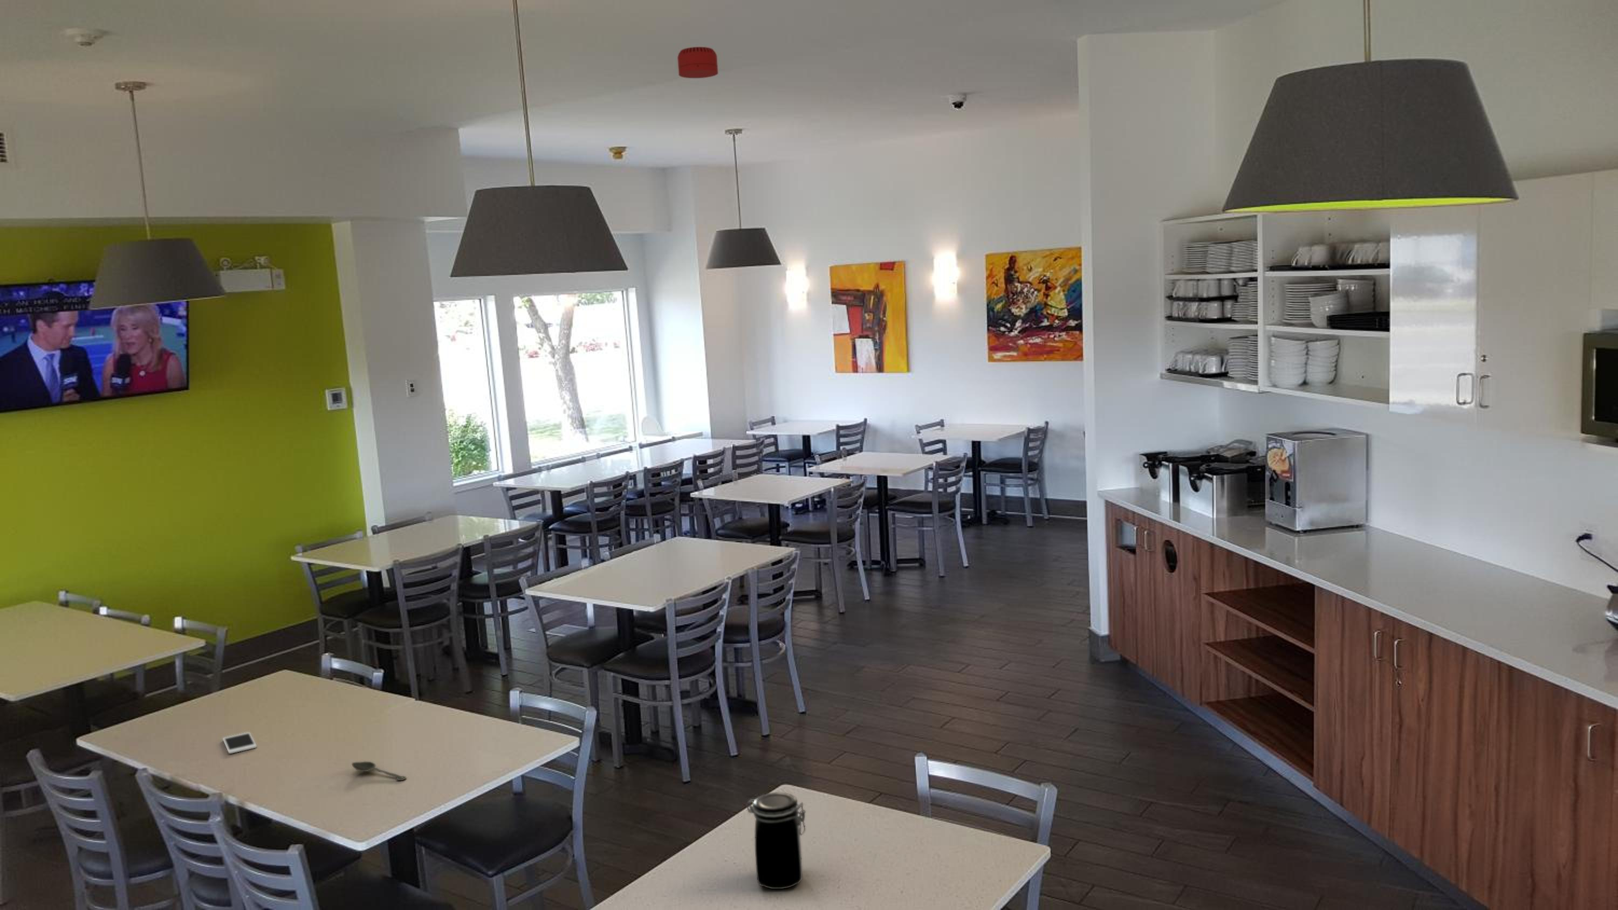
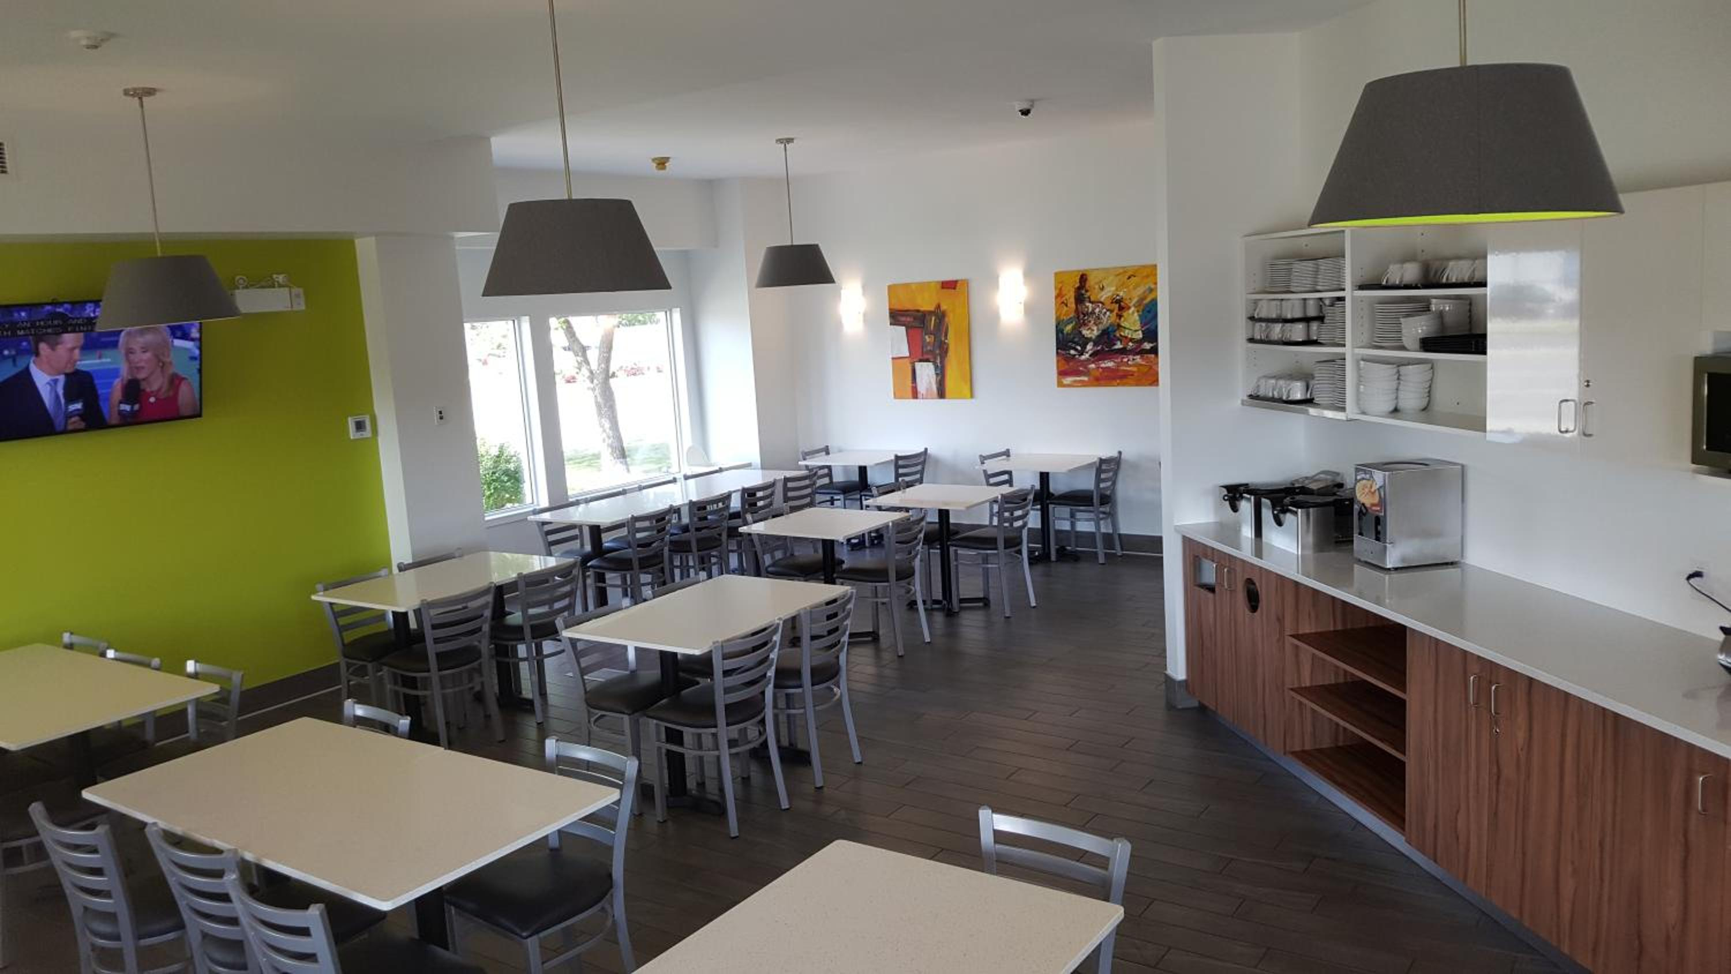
- spoon (380, 769)
- jar (778, 840)
- smoke detector (698, 62)
- cell phone (239, 742)
